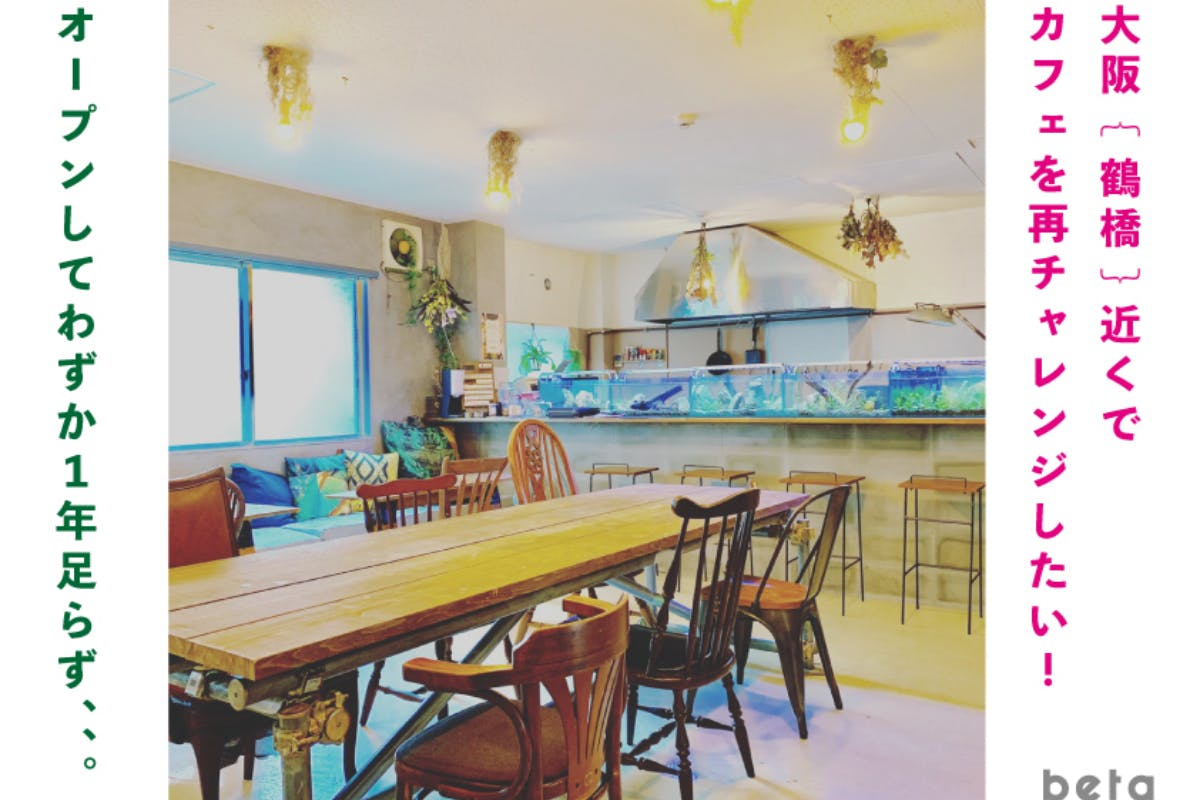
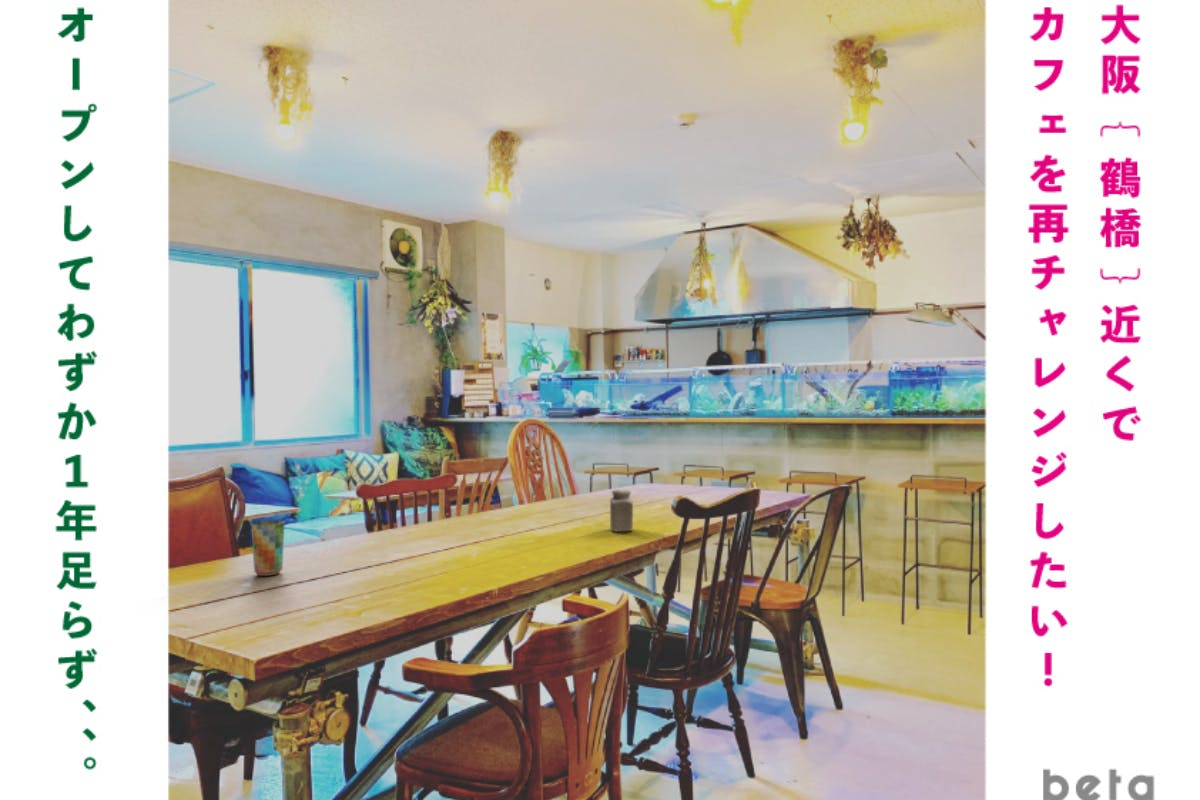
+ salt shaker (621, 509)
+ cup (268, 548)
